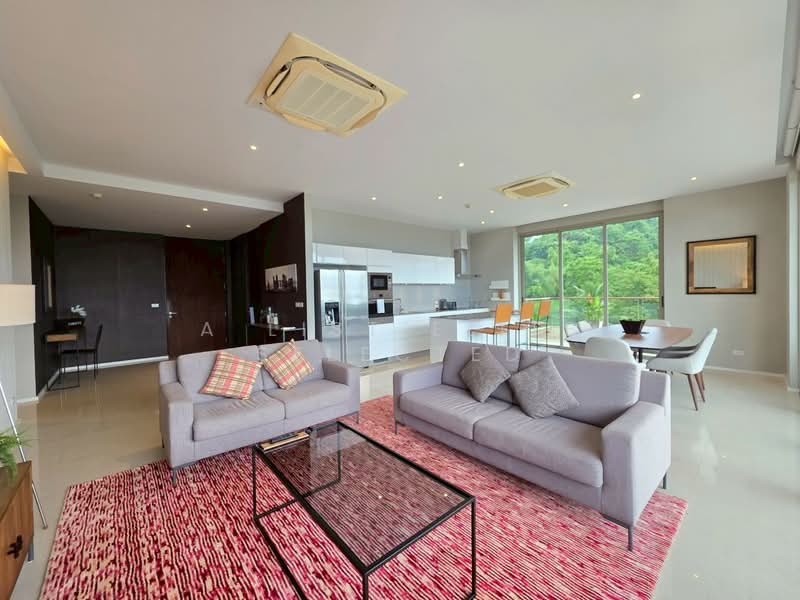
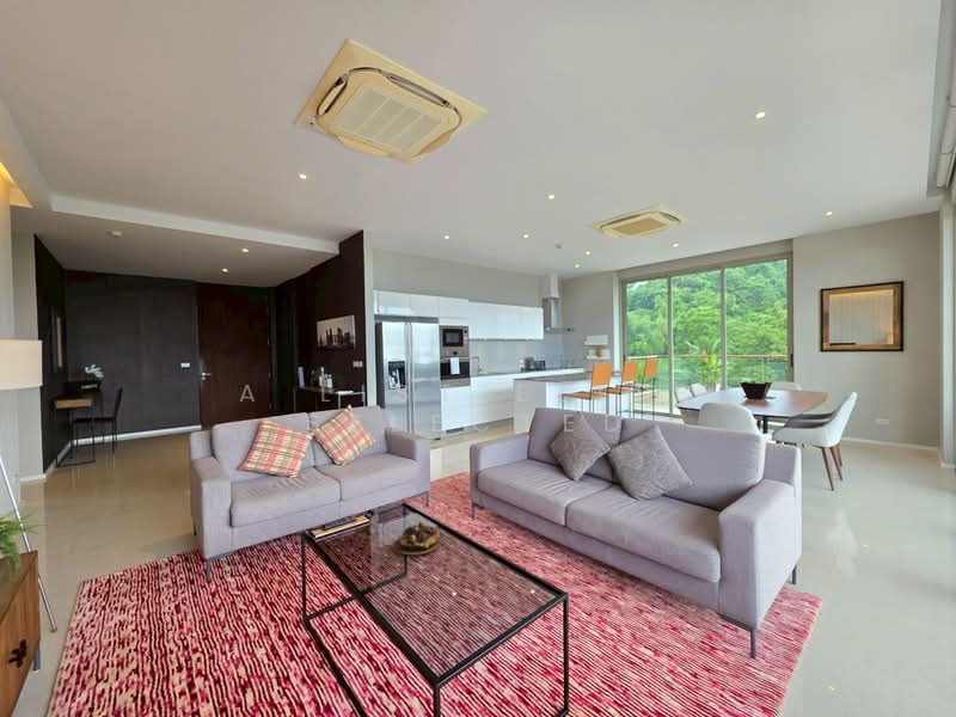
+ succulent plant (417, 534)
